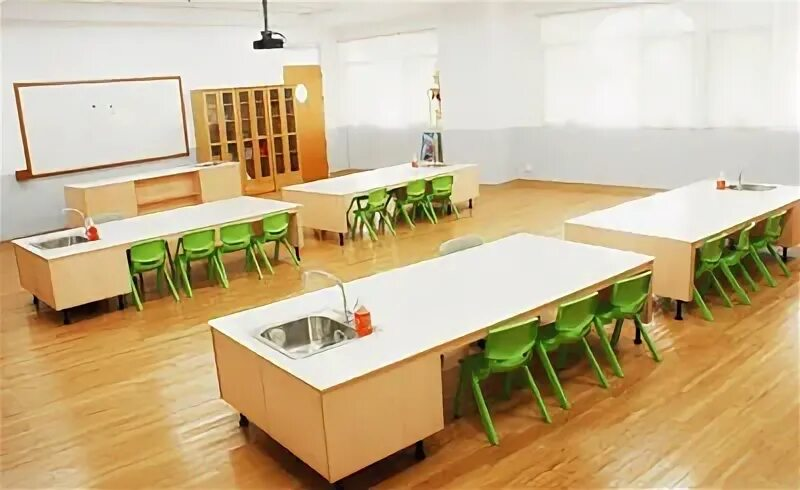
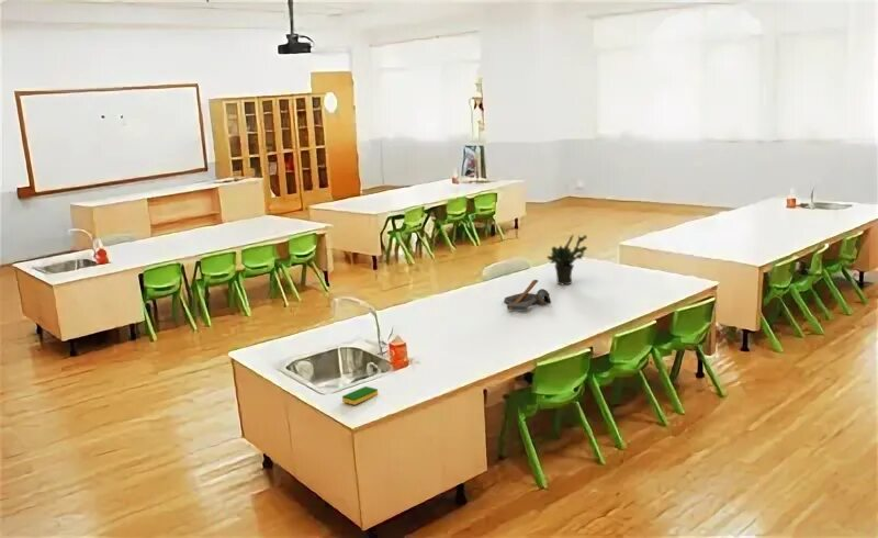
+ dish sponge (360, 395)
+ potted plant (572, 257)
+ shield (526, 294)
